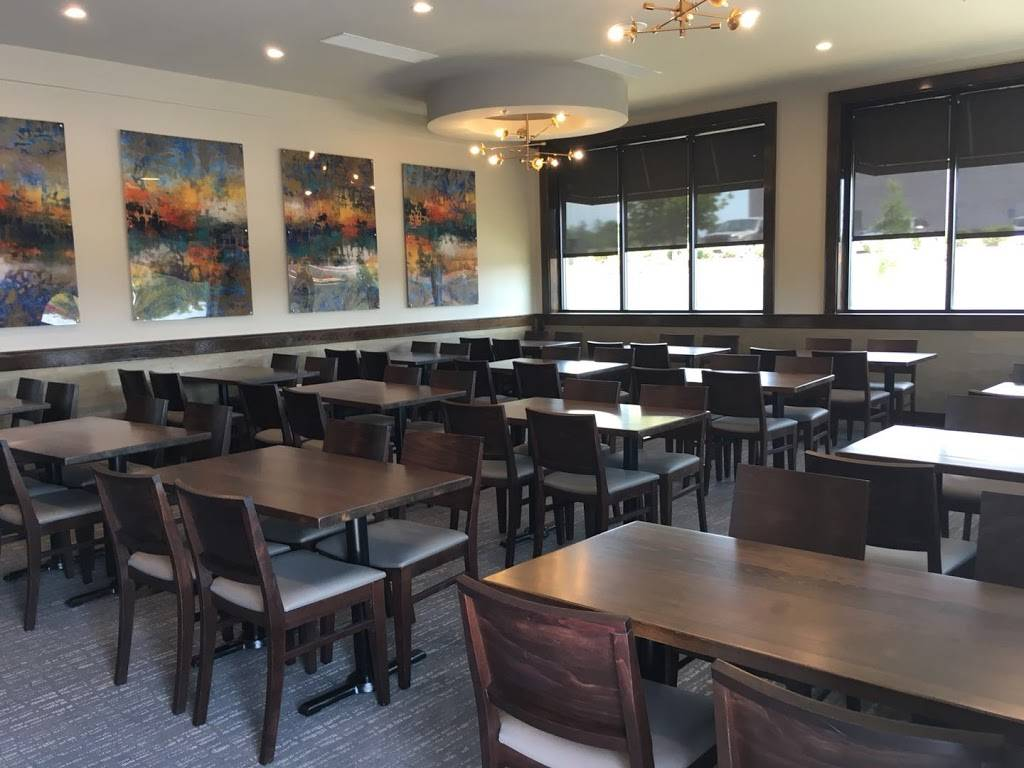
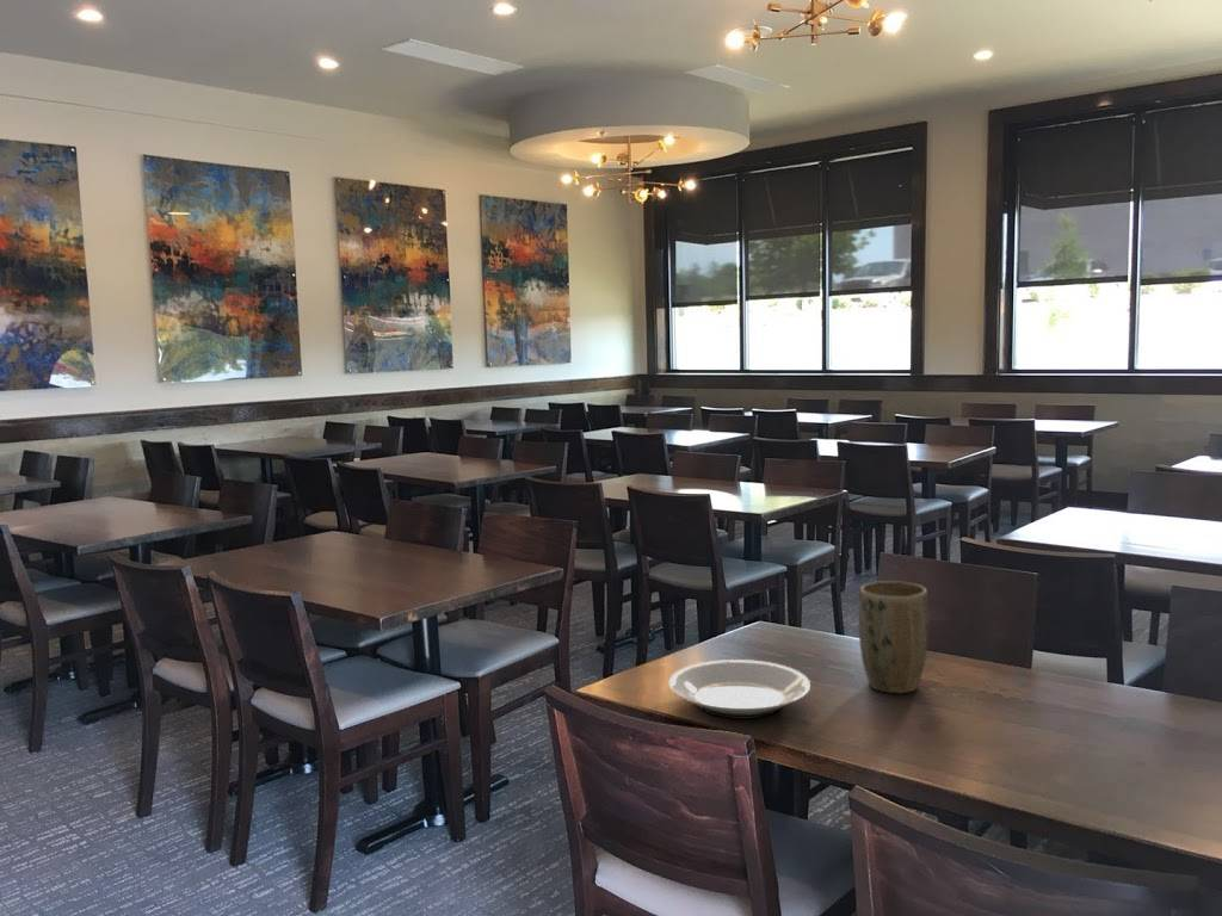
+ plant pot (893, 637)
+ plate (739, 692)
